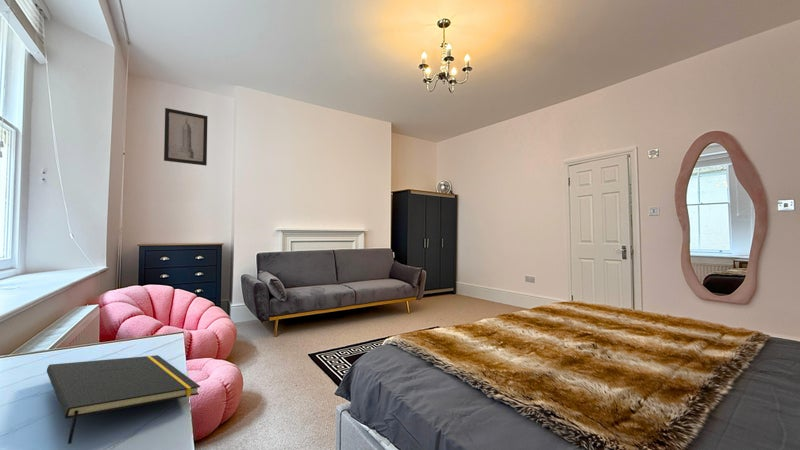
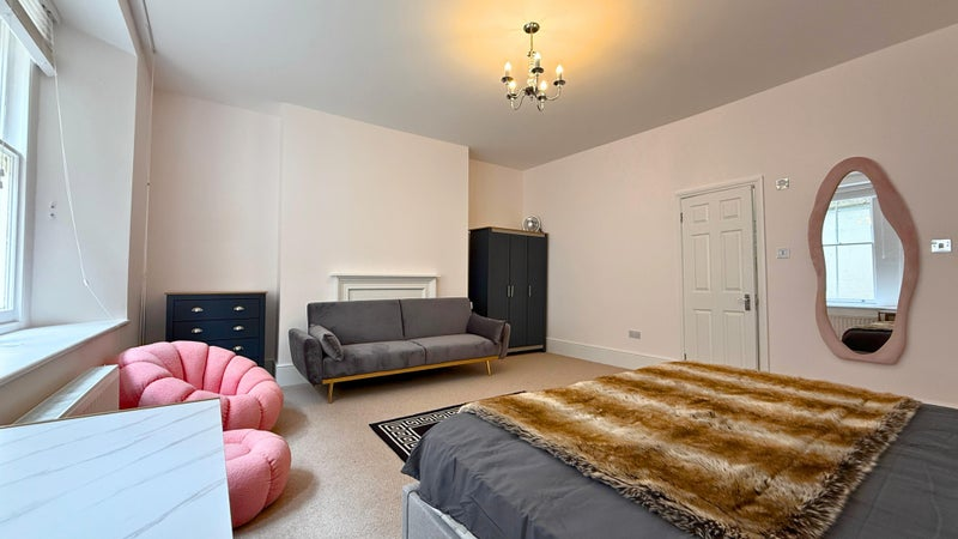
- notepad (122, 379)
- wall art (186, 137)
